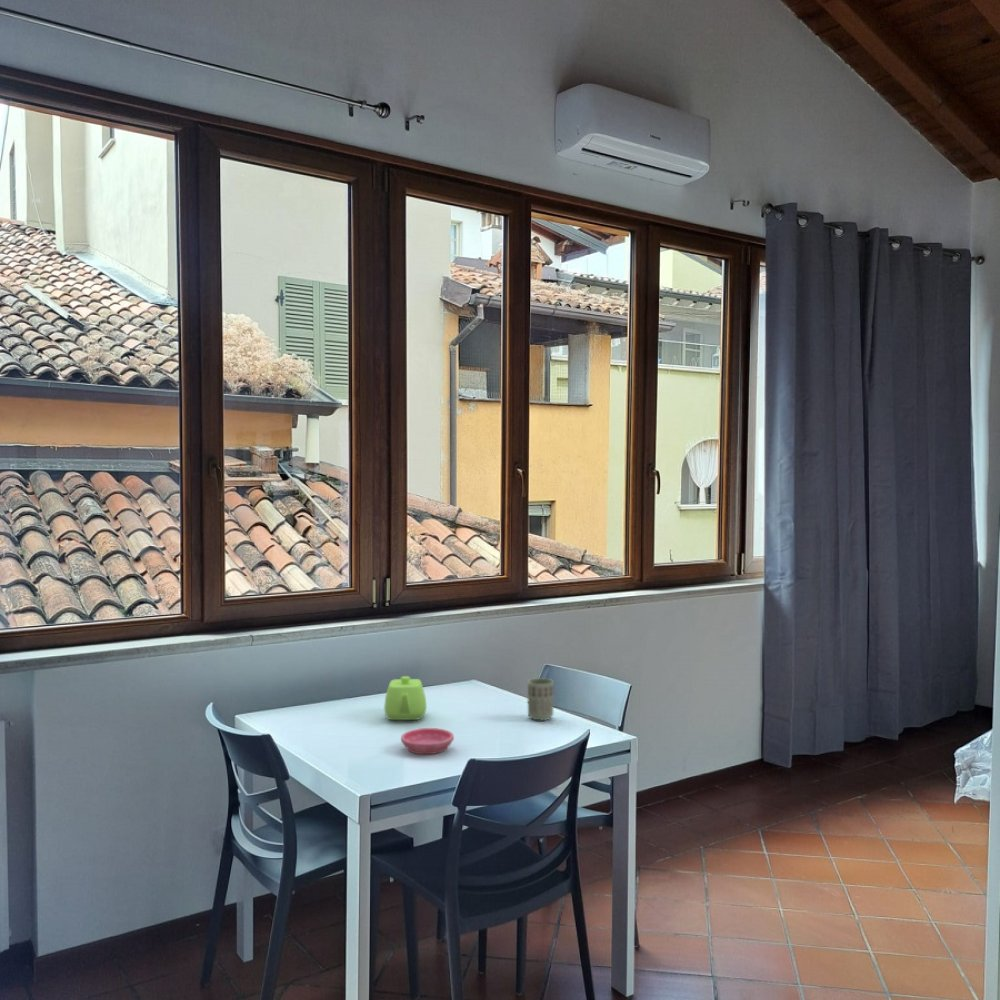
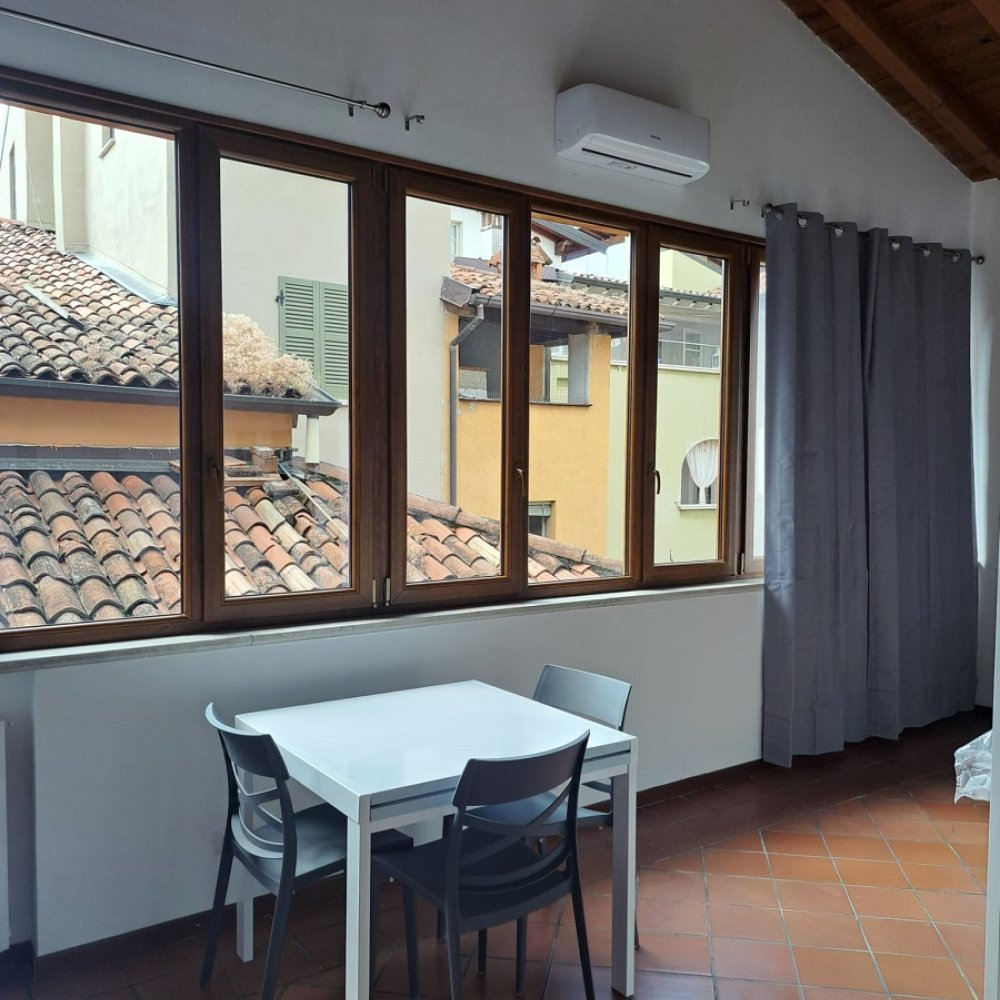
- cup (540, 699)
- teapot (405, 697)
- saucer (427, 741)
